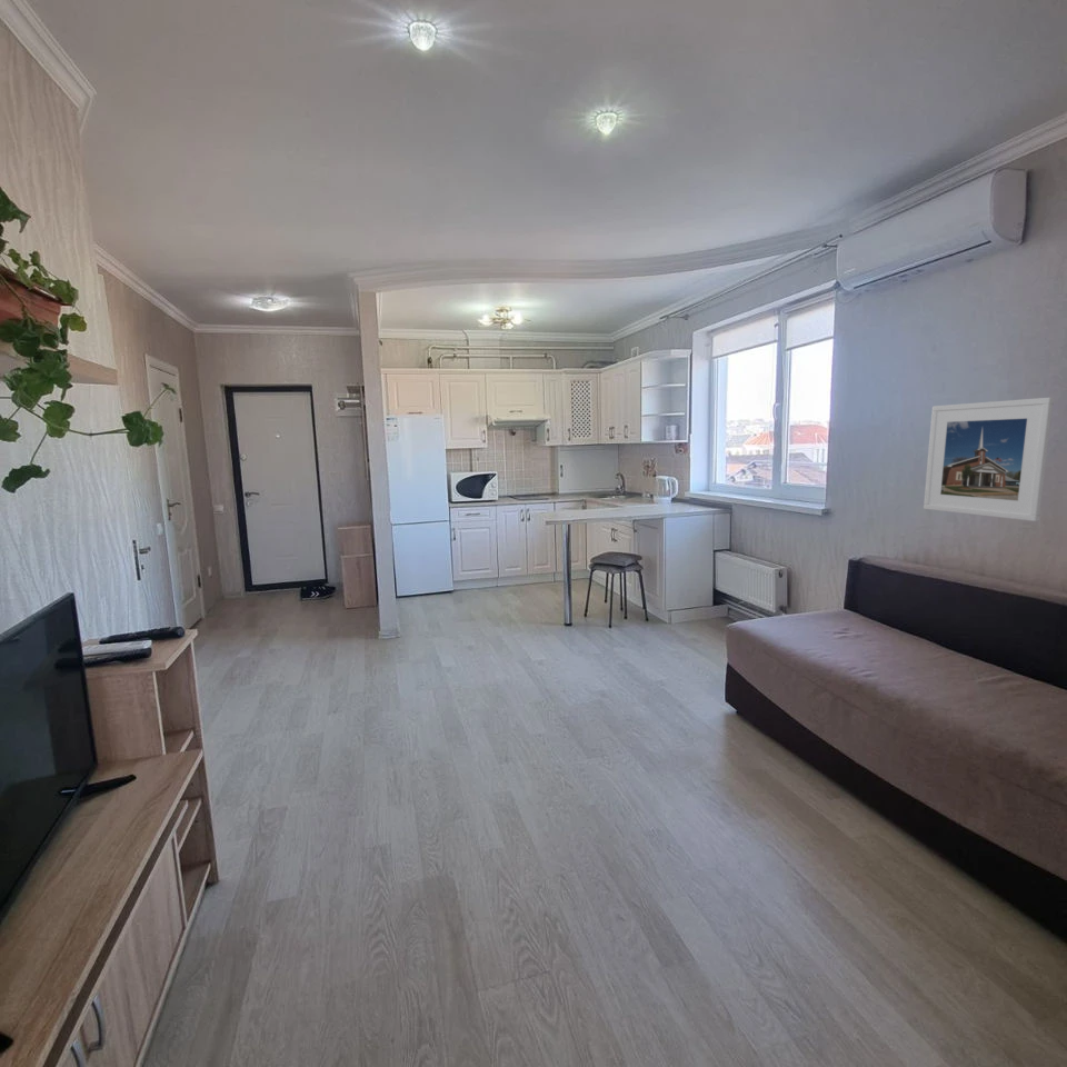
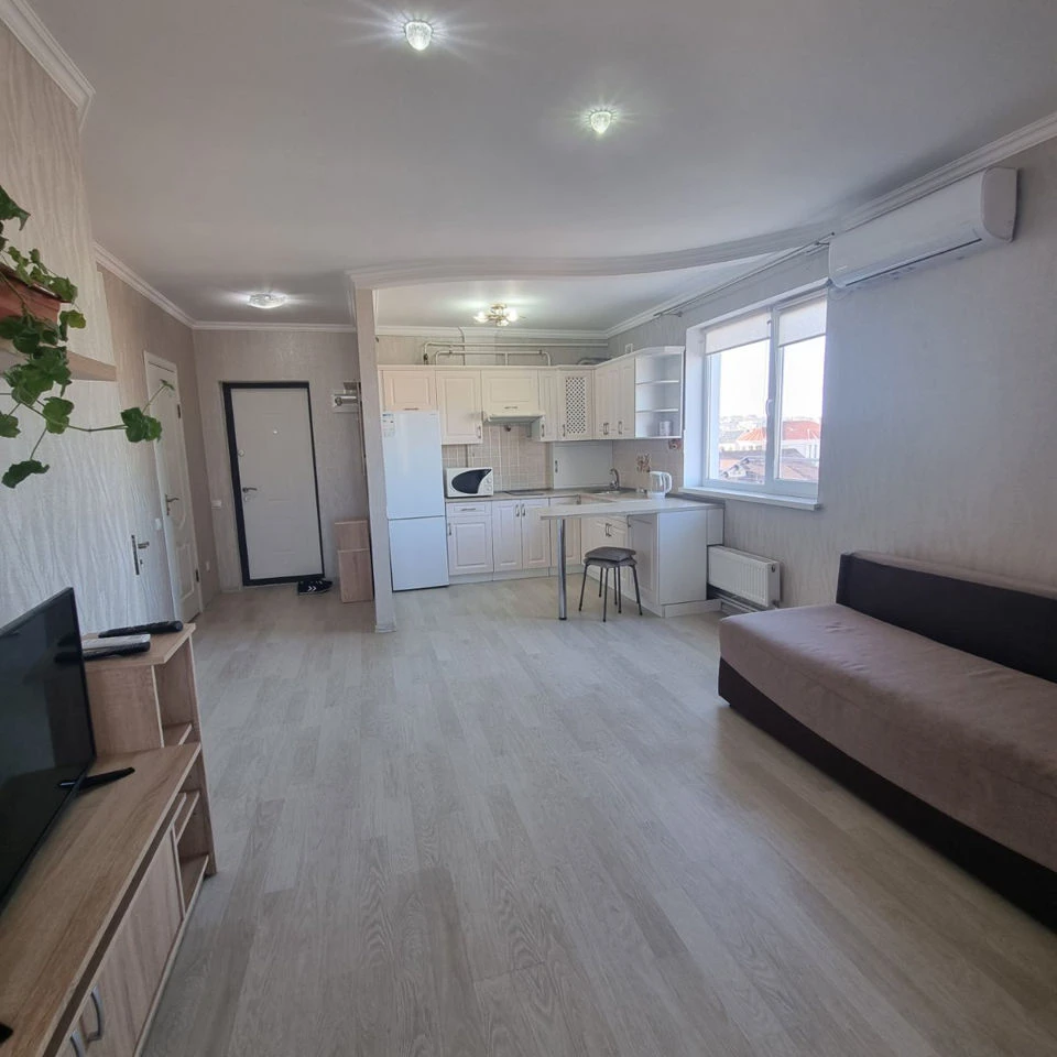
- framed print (981, 459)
